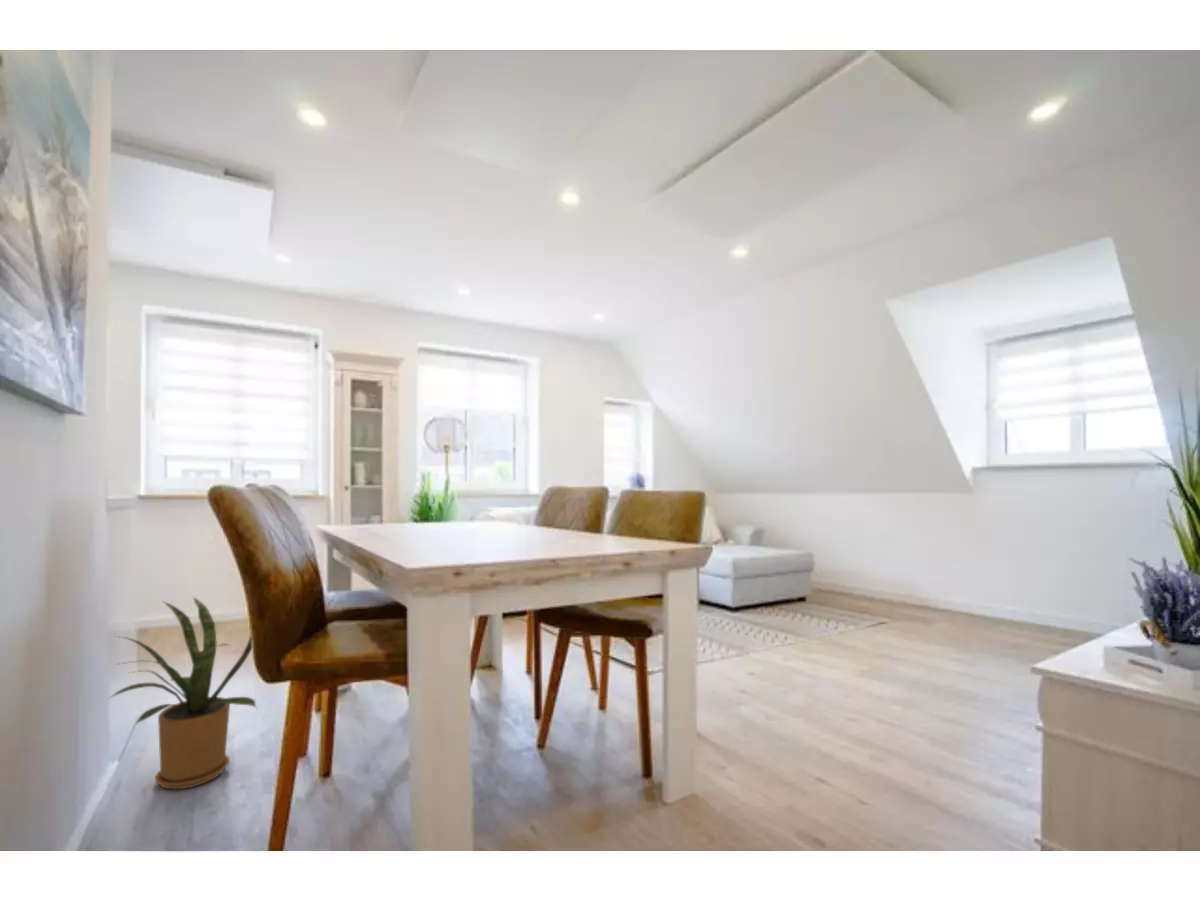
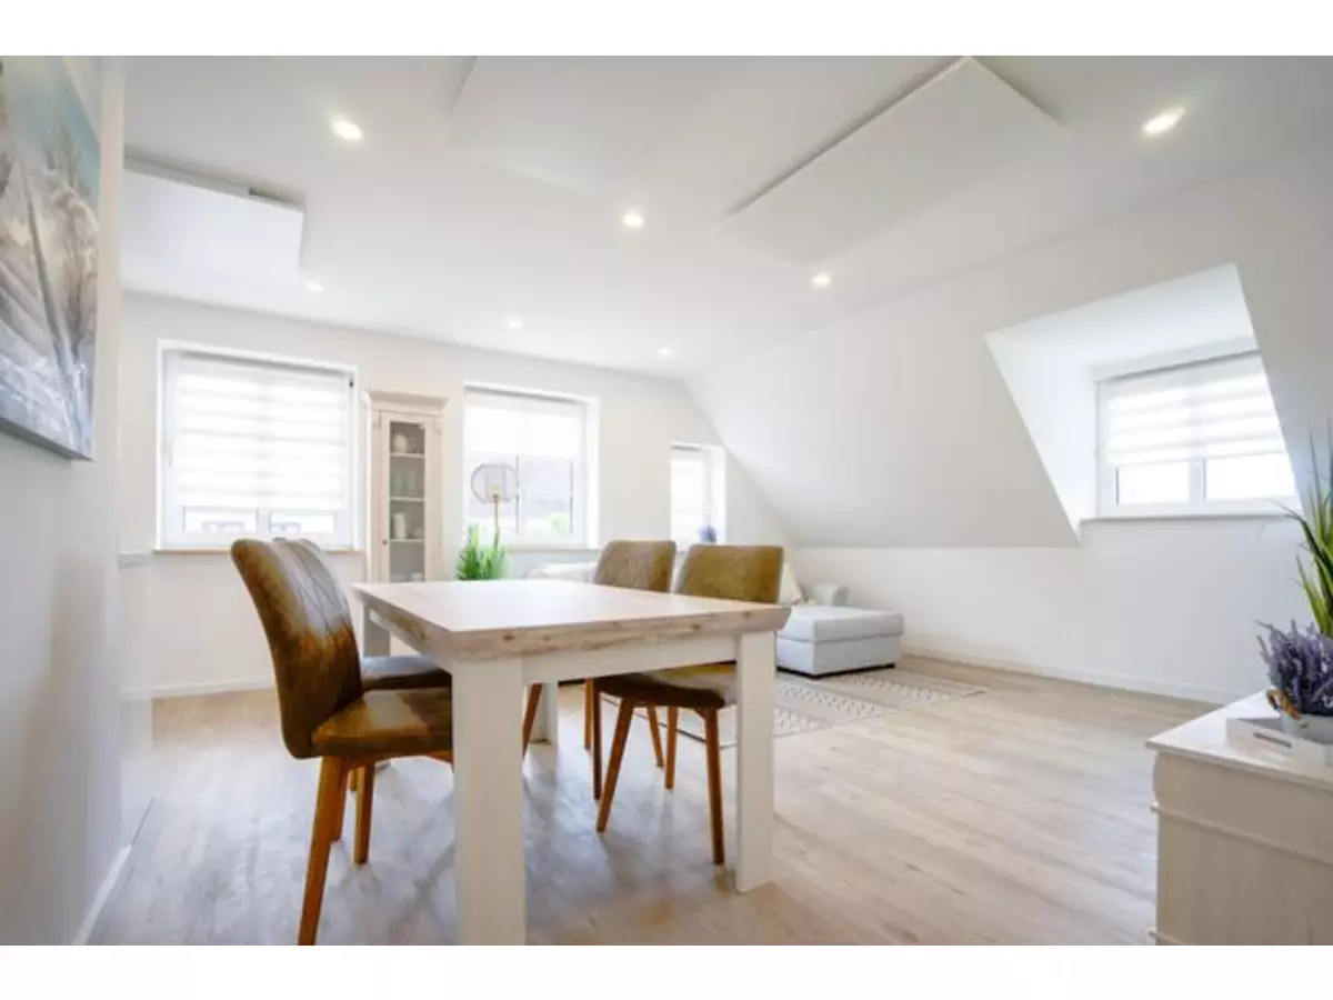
- house plant (183, 694)
